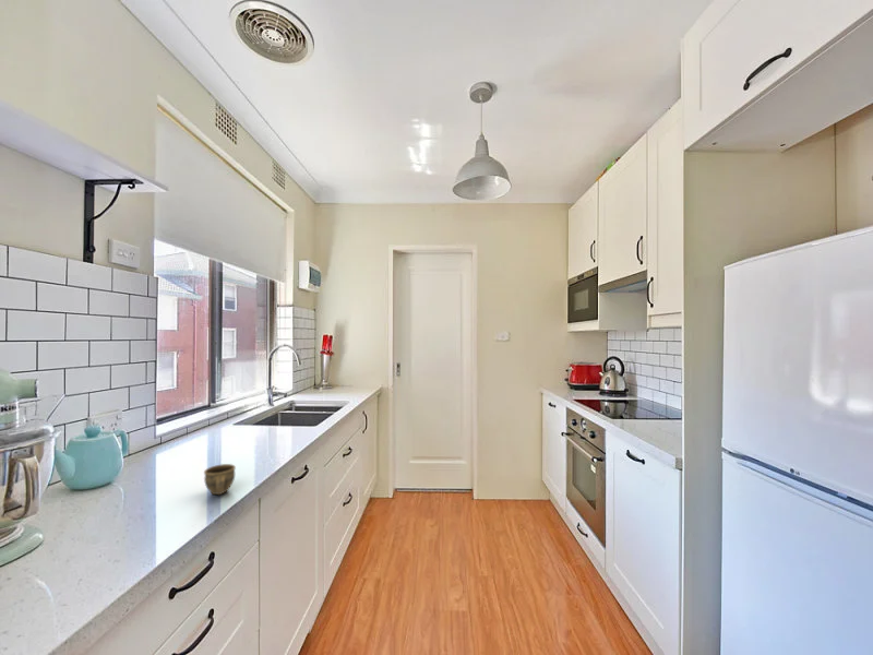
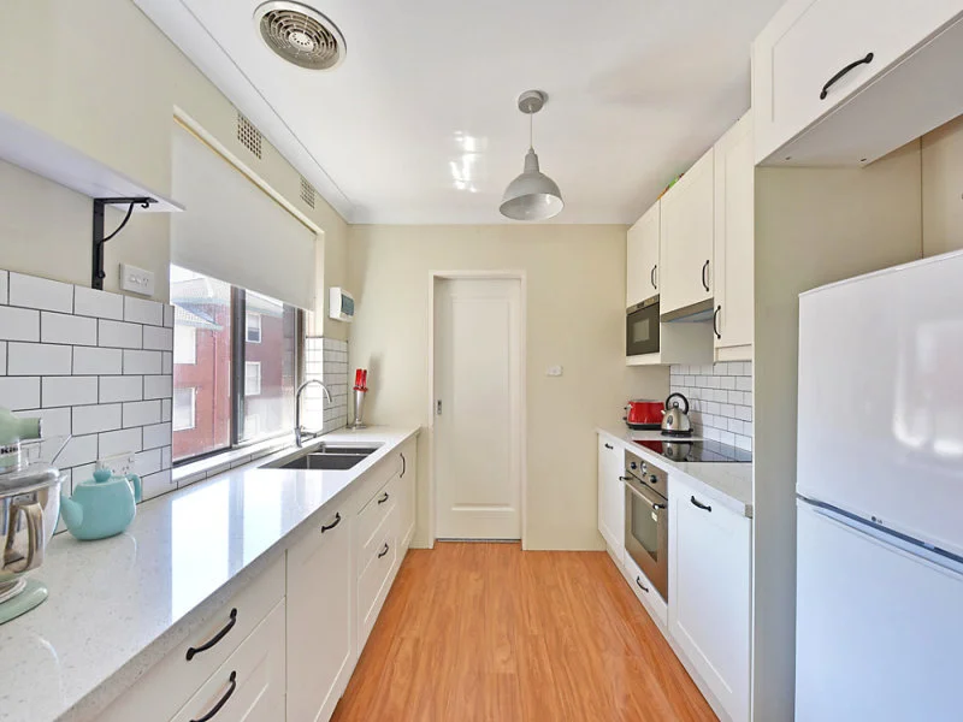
- cup (218, 481)
